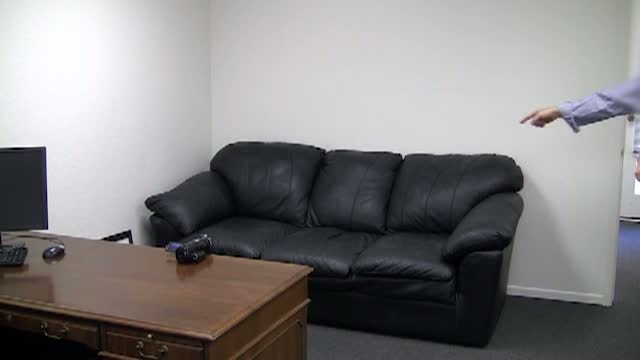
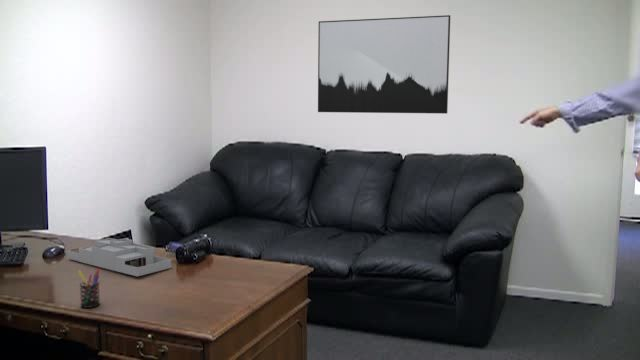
+ desk organizer (118, 252)
+ wall art (381, 66)
+ pen holder (91, 285)
